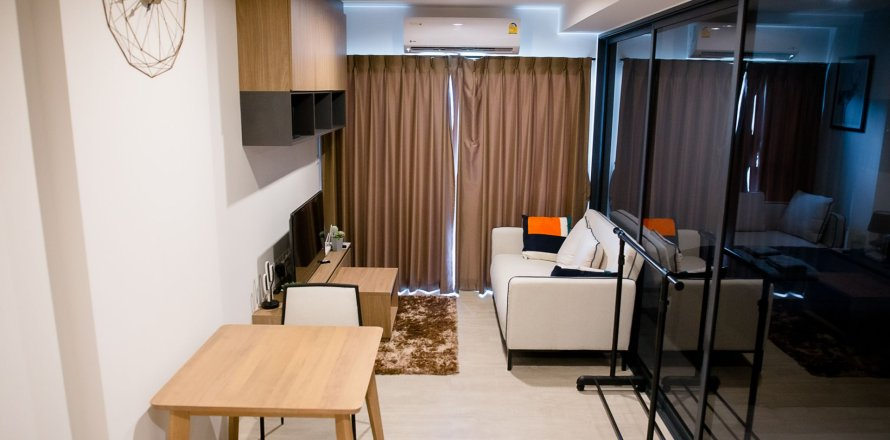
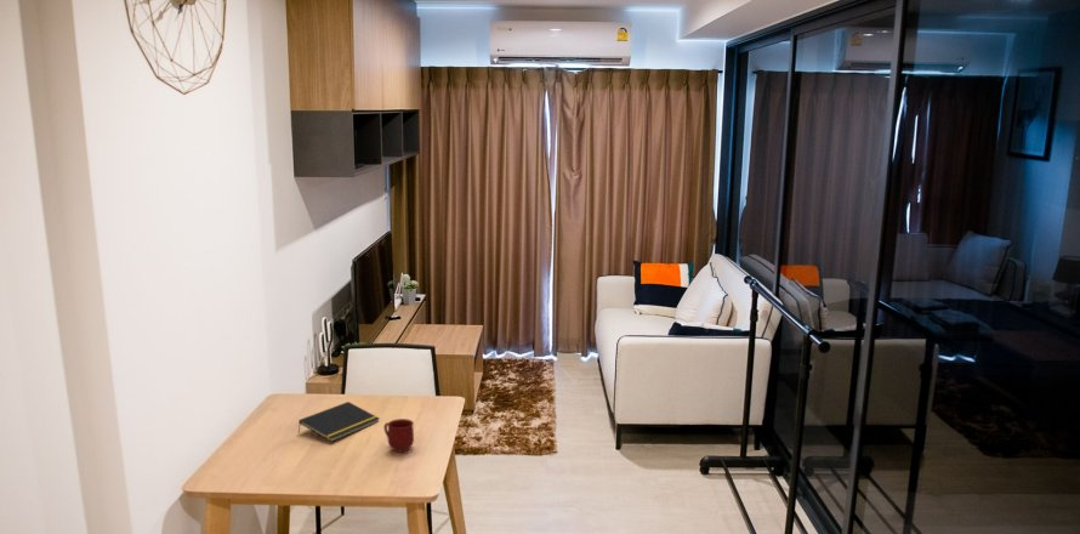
+ notepad (340, 420)
+ mug (397, 434)
